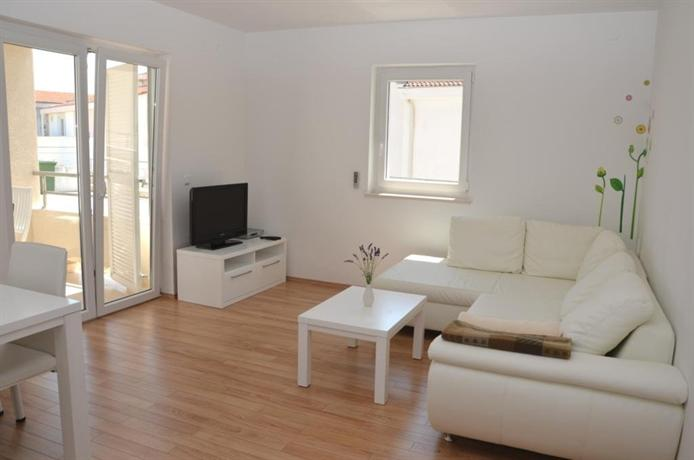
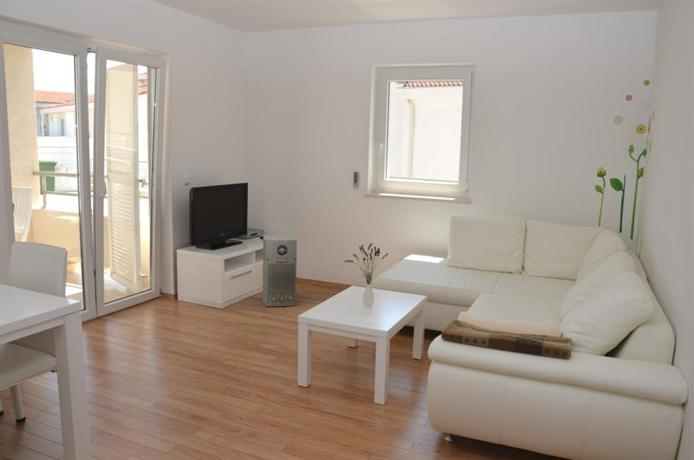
+ air purifier (279, 269)
